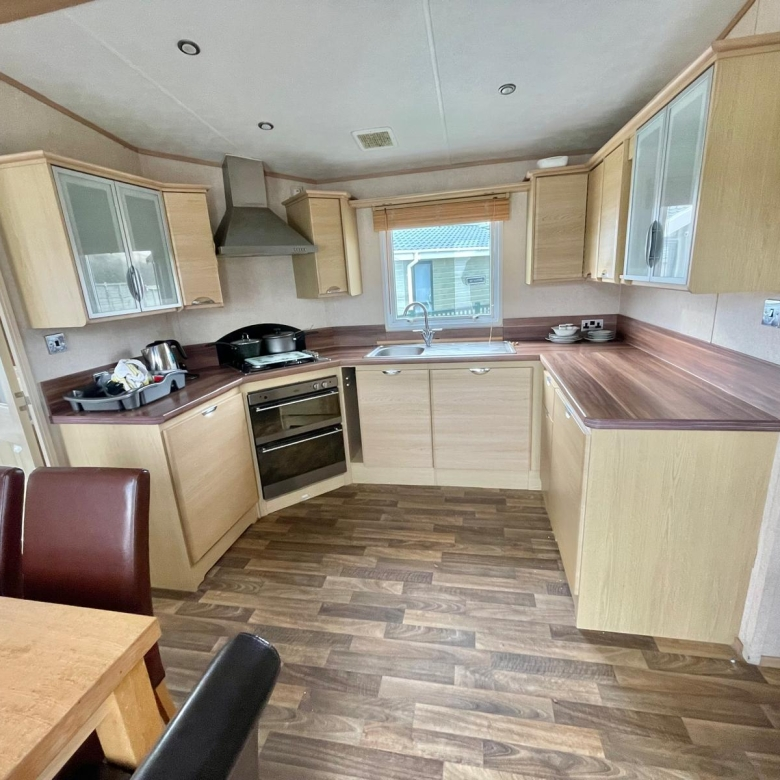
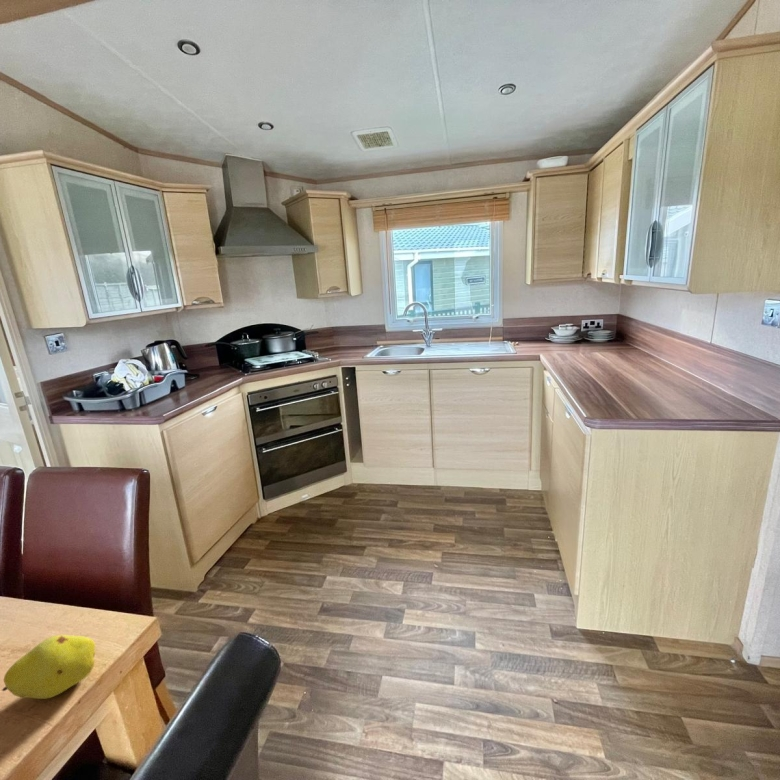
+ fruit (51, 665)
